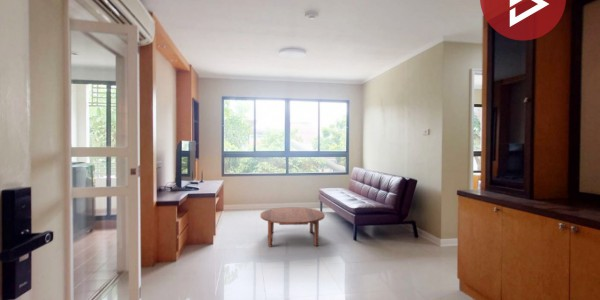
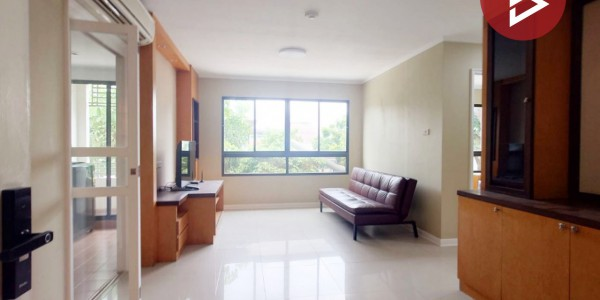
- coffee table (292, 224)
